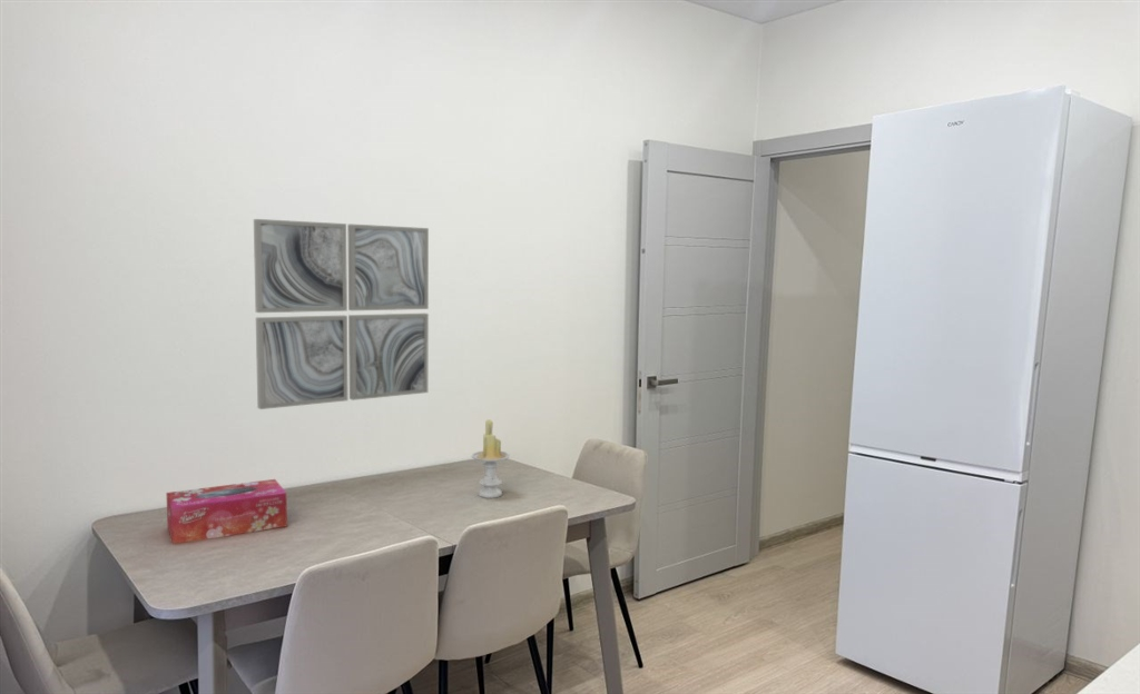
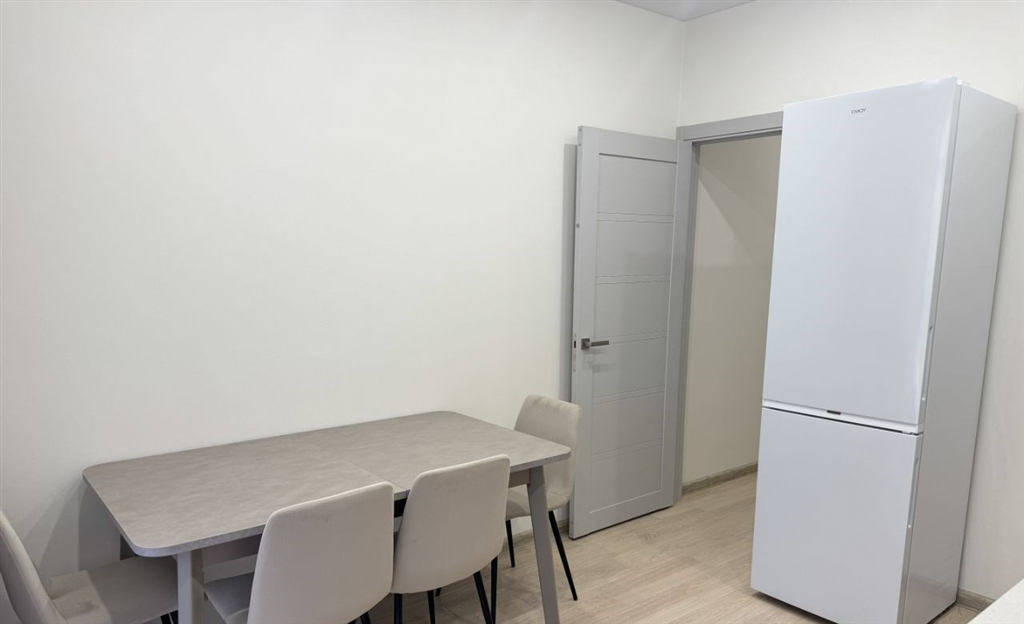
- candle (490, 457)
- wall art (348, 315)
- tissue box (227, 509)
